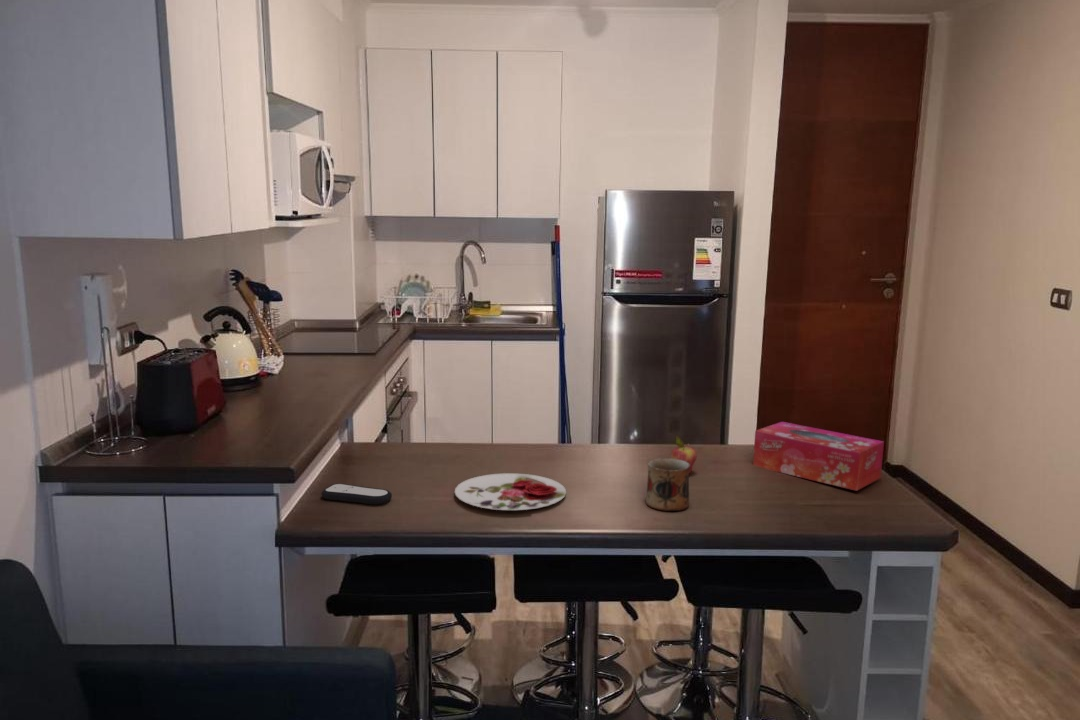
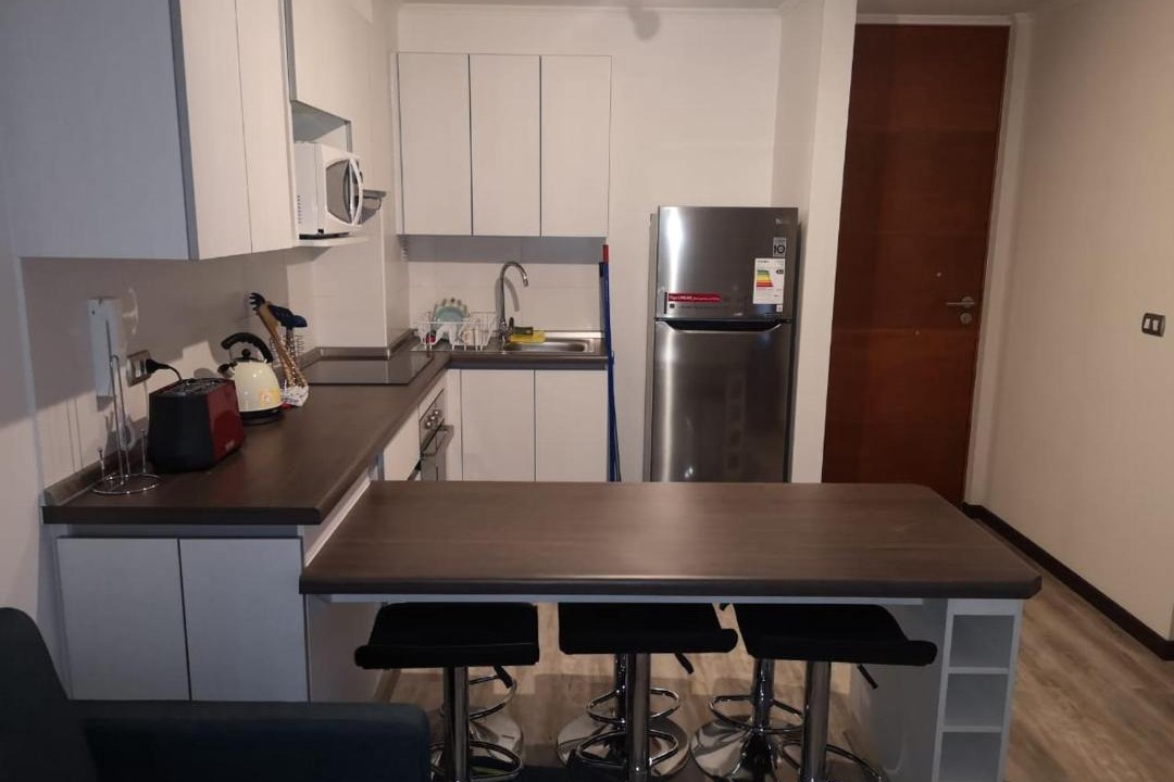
- remote control (357, 493)
- mug (669, 482)
- fruit (683, 455)
- plate (510, 489)
- tissue box (816, 453)
